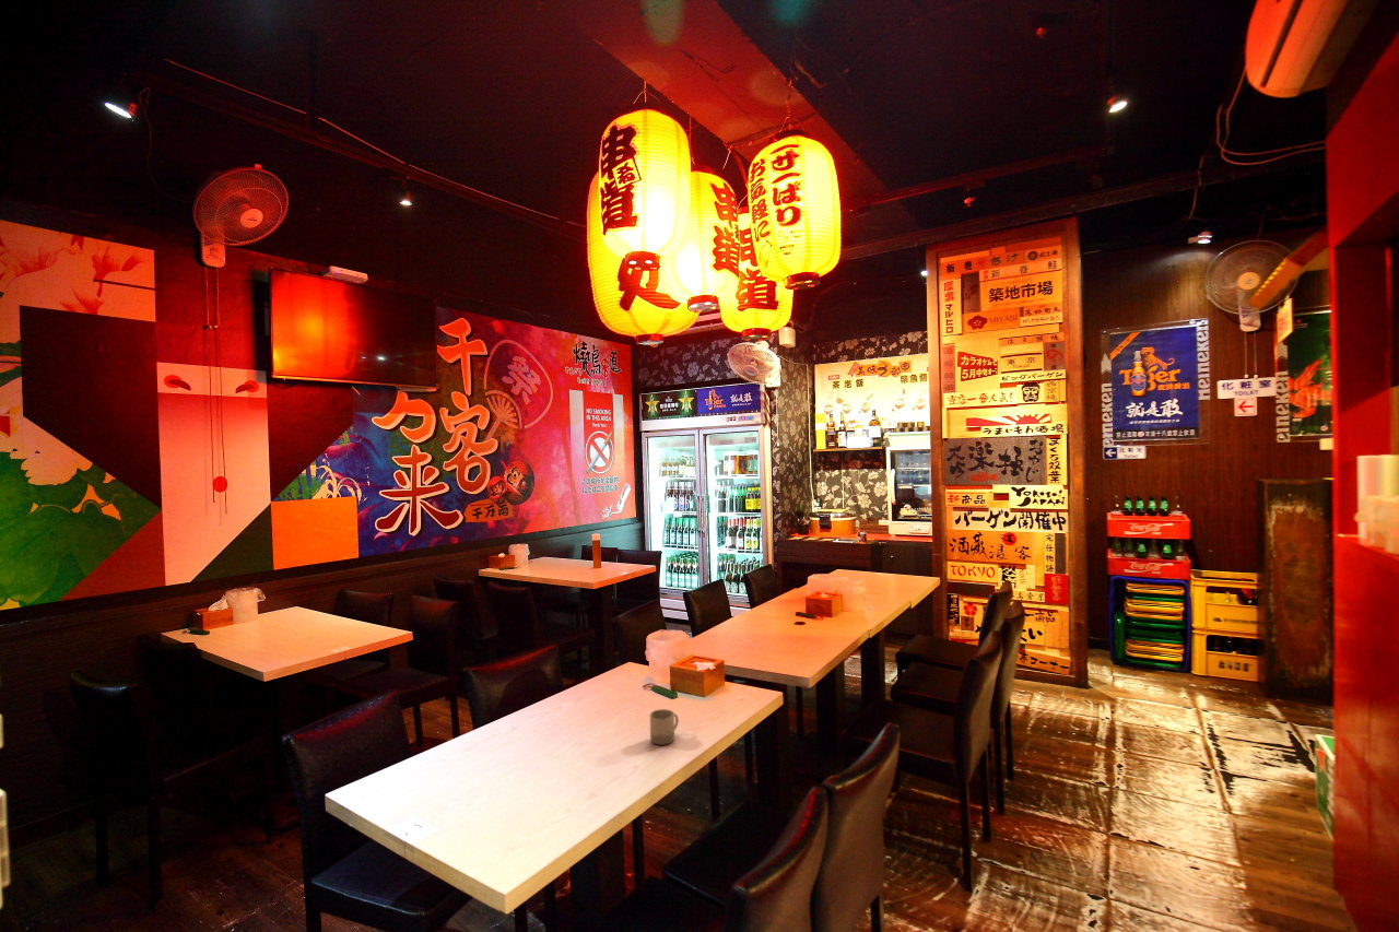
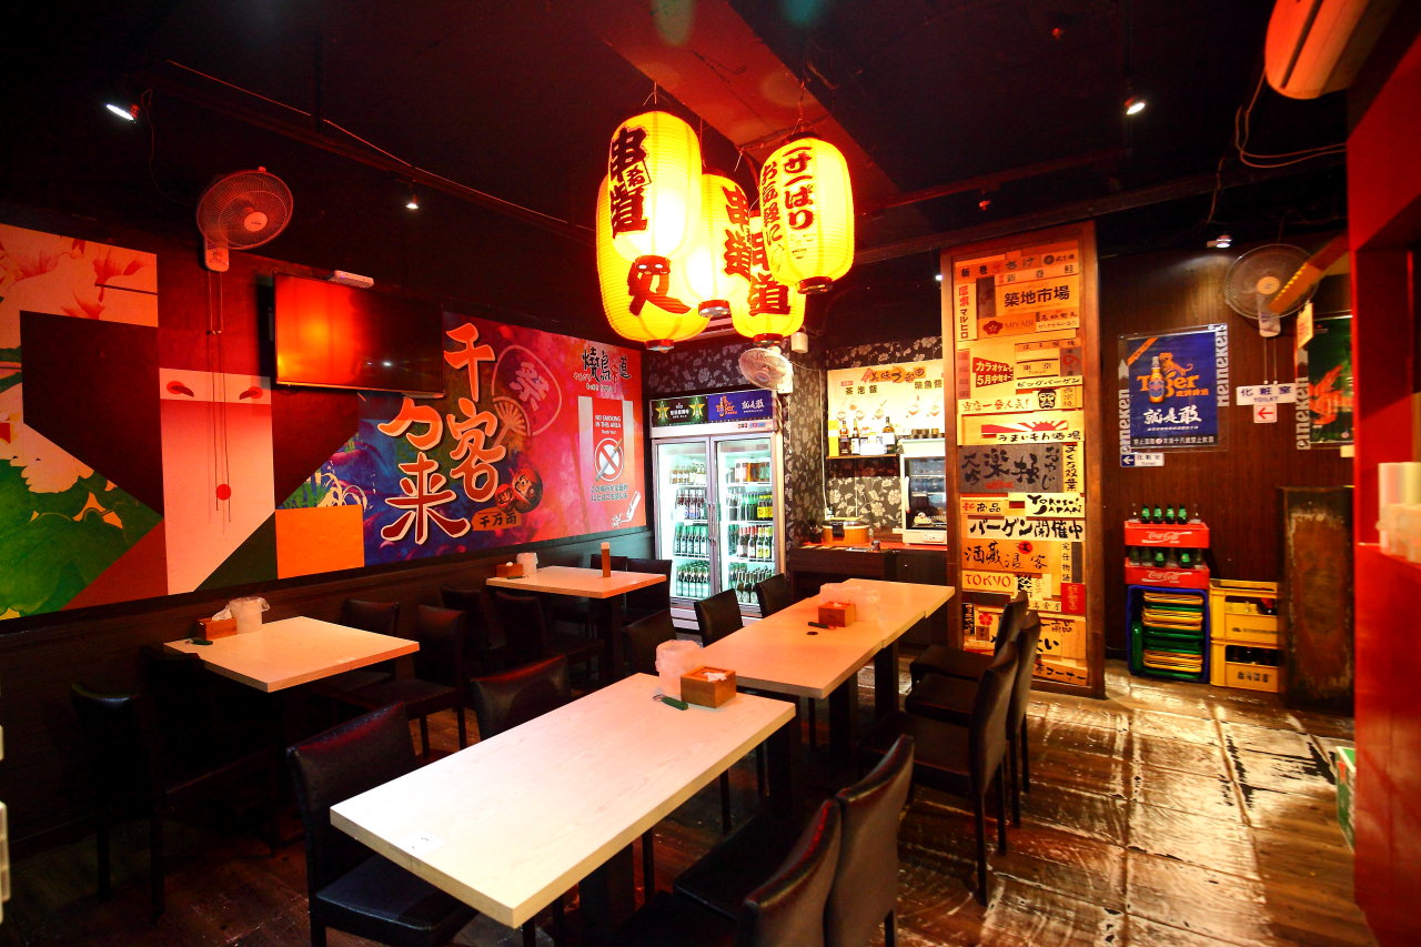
- cup (666, 724)
